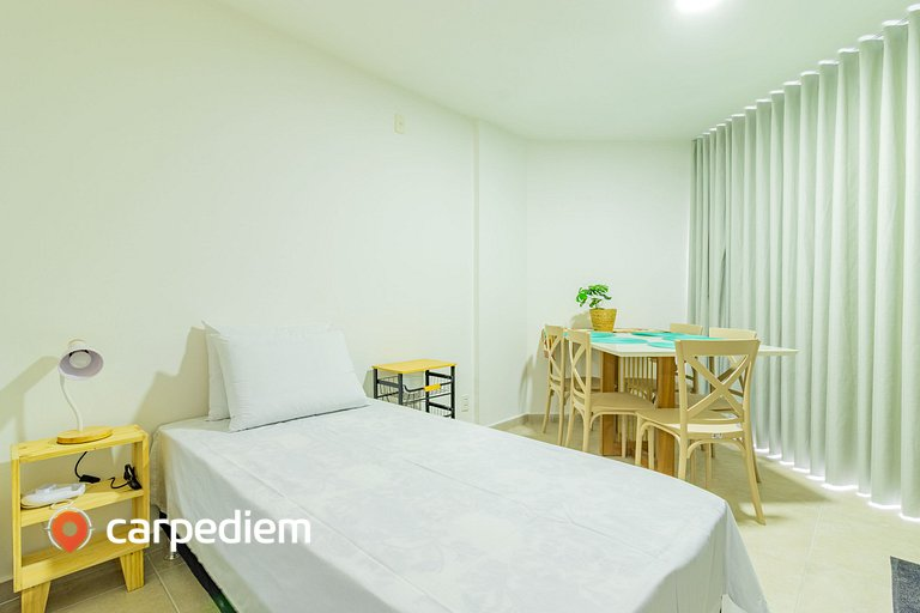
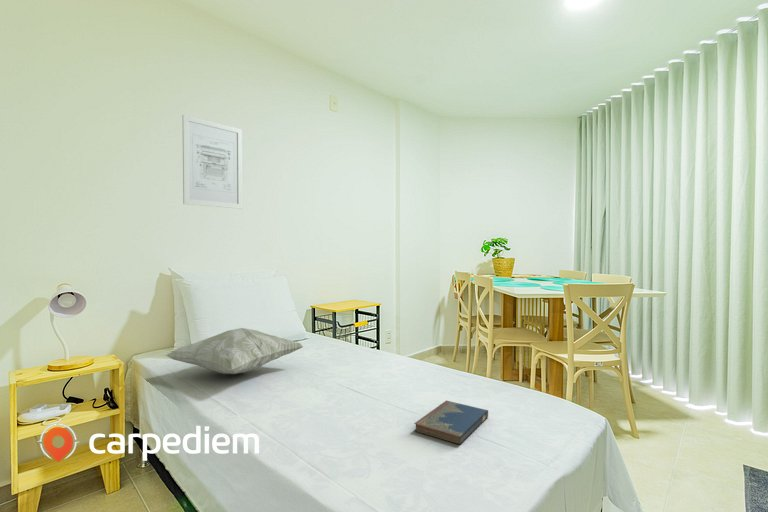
+ wall art (214, 164)
+ hardcover book (452, 420)
+ decorative pillow (237, 350)
